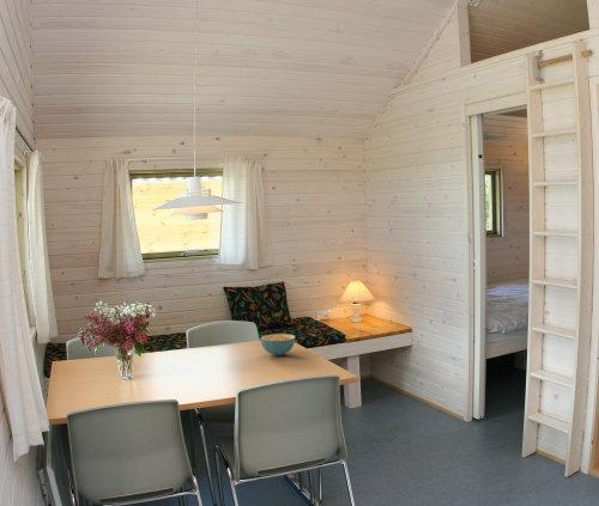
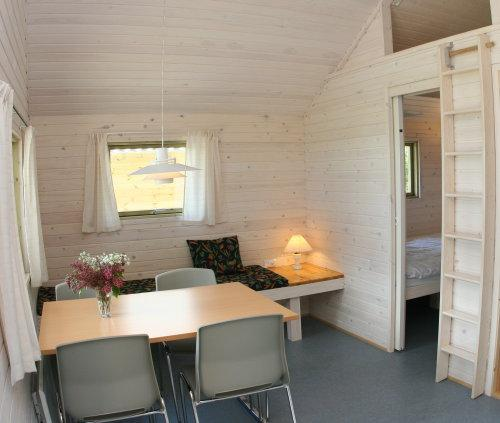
- cereal bowl (278, 346)
